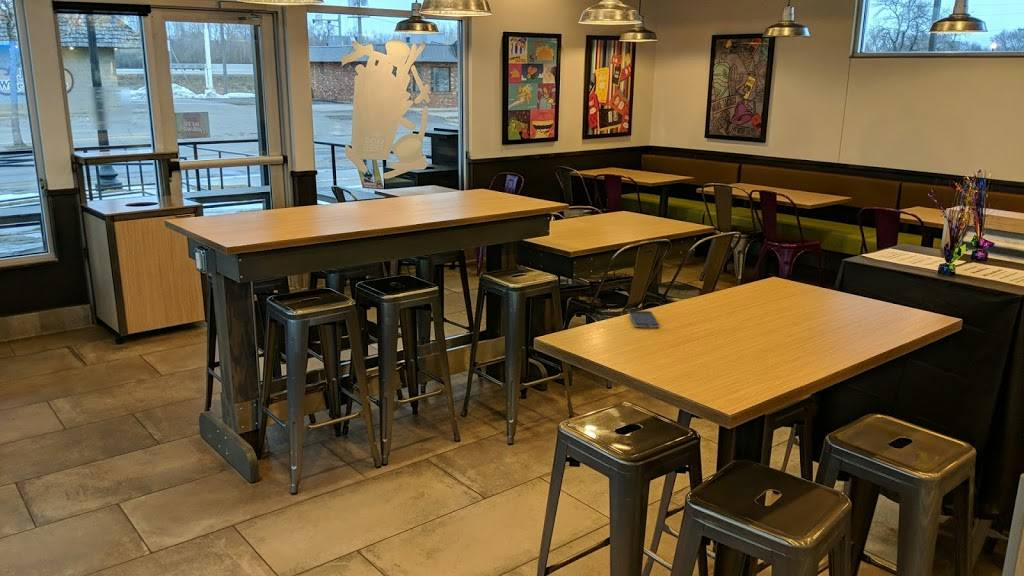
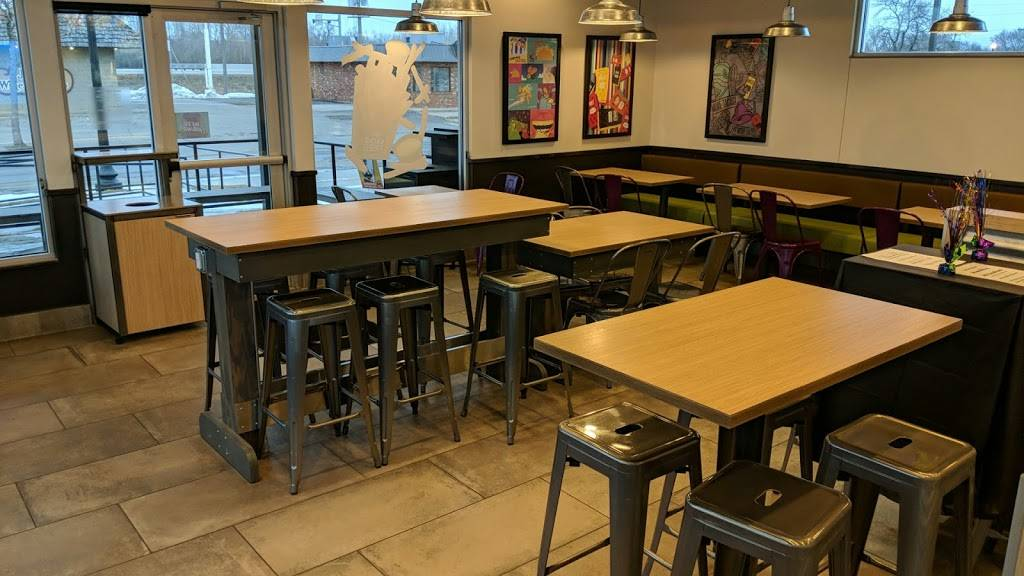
- smartphone (643, 318)
